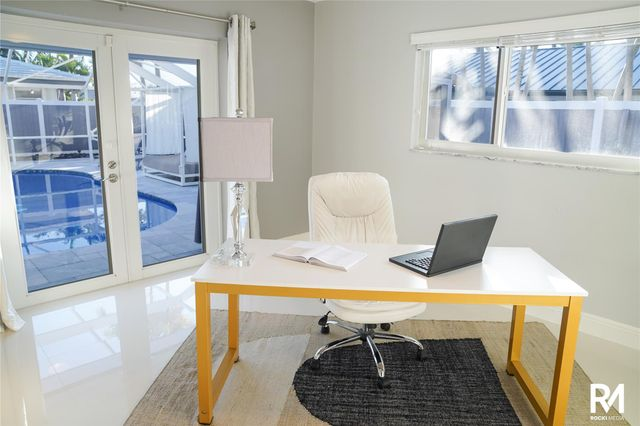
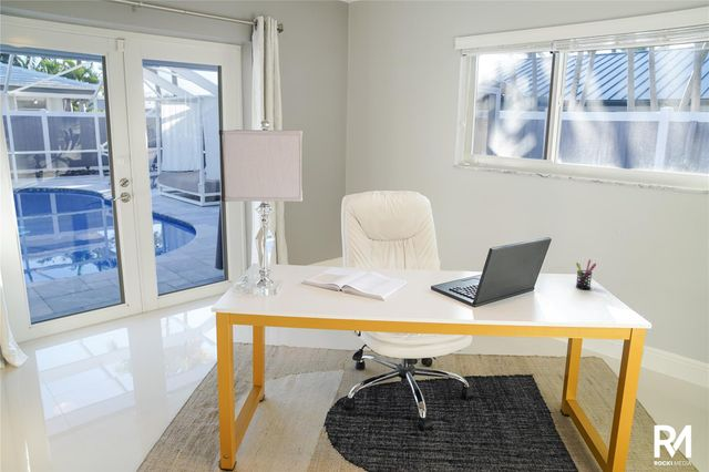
+ pen holder (583, 273)
